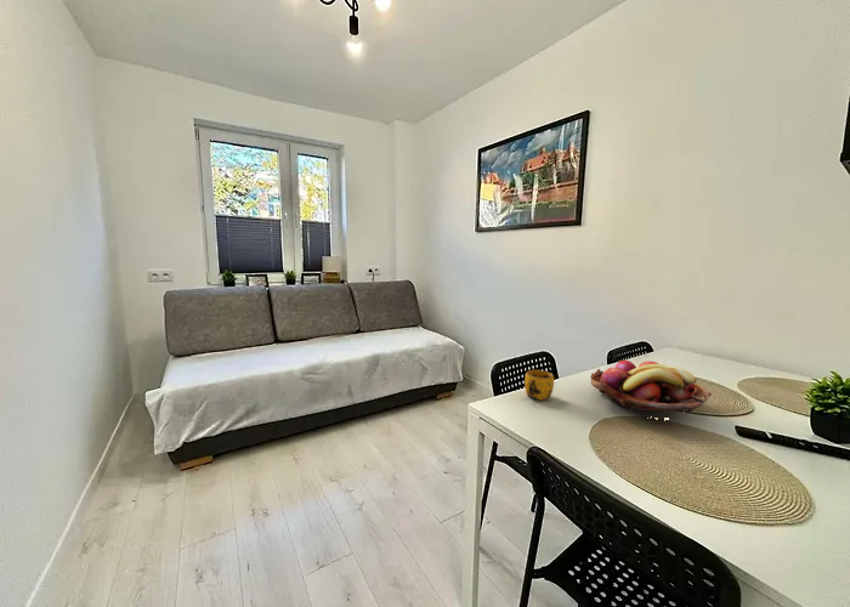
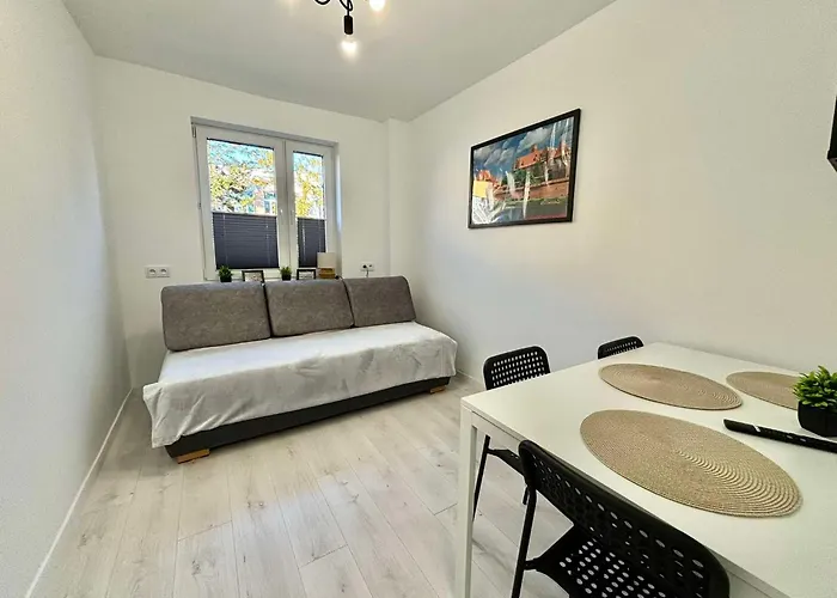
- fruit basket (645, 382)
- mug (537, 386)
